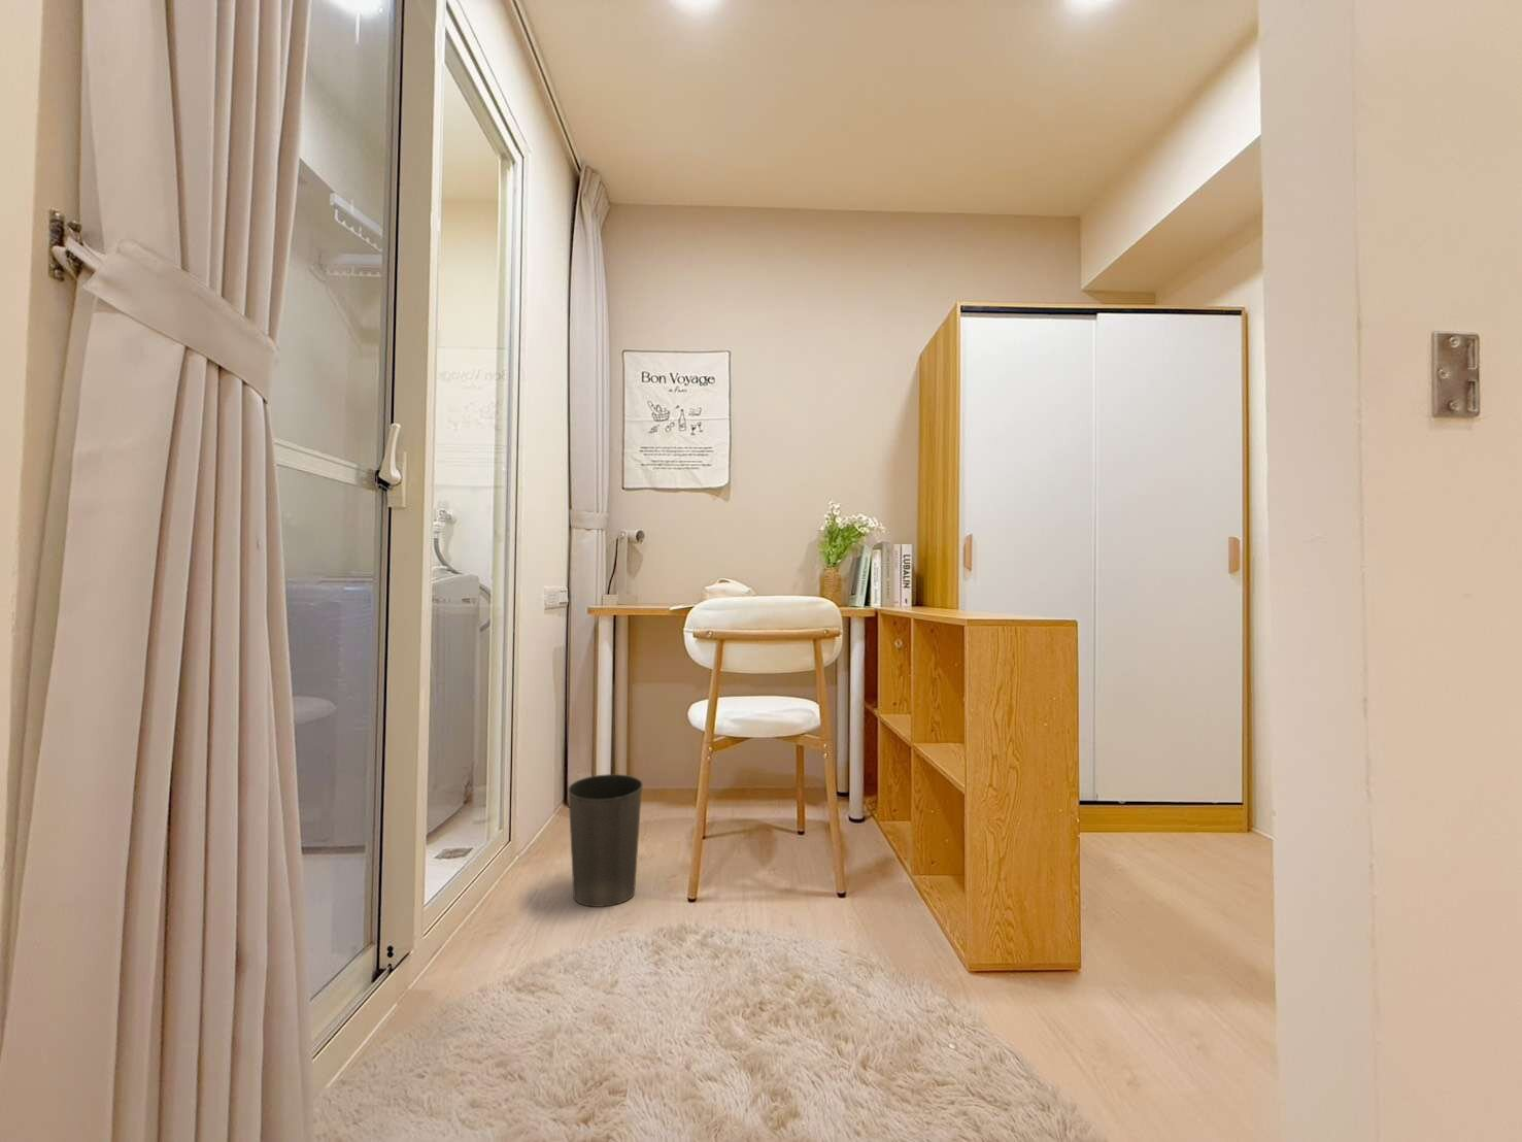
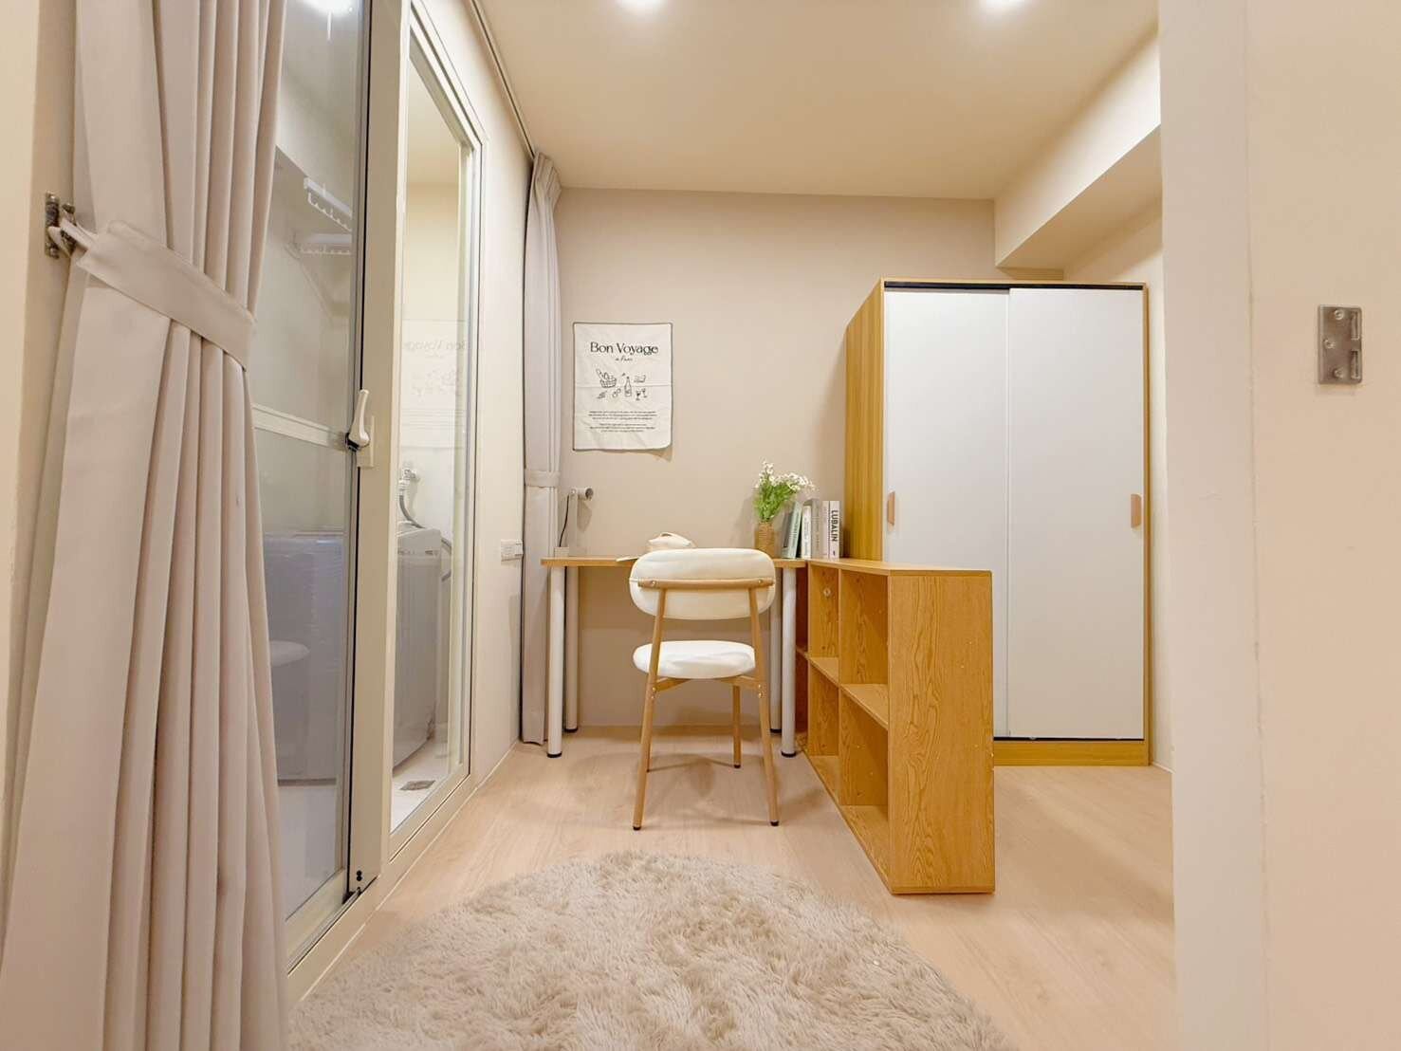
- waste basket (604, 839)
